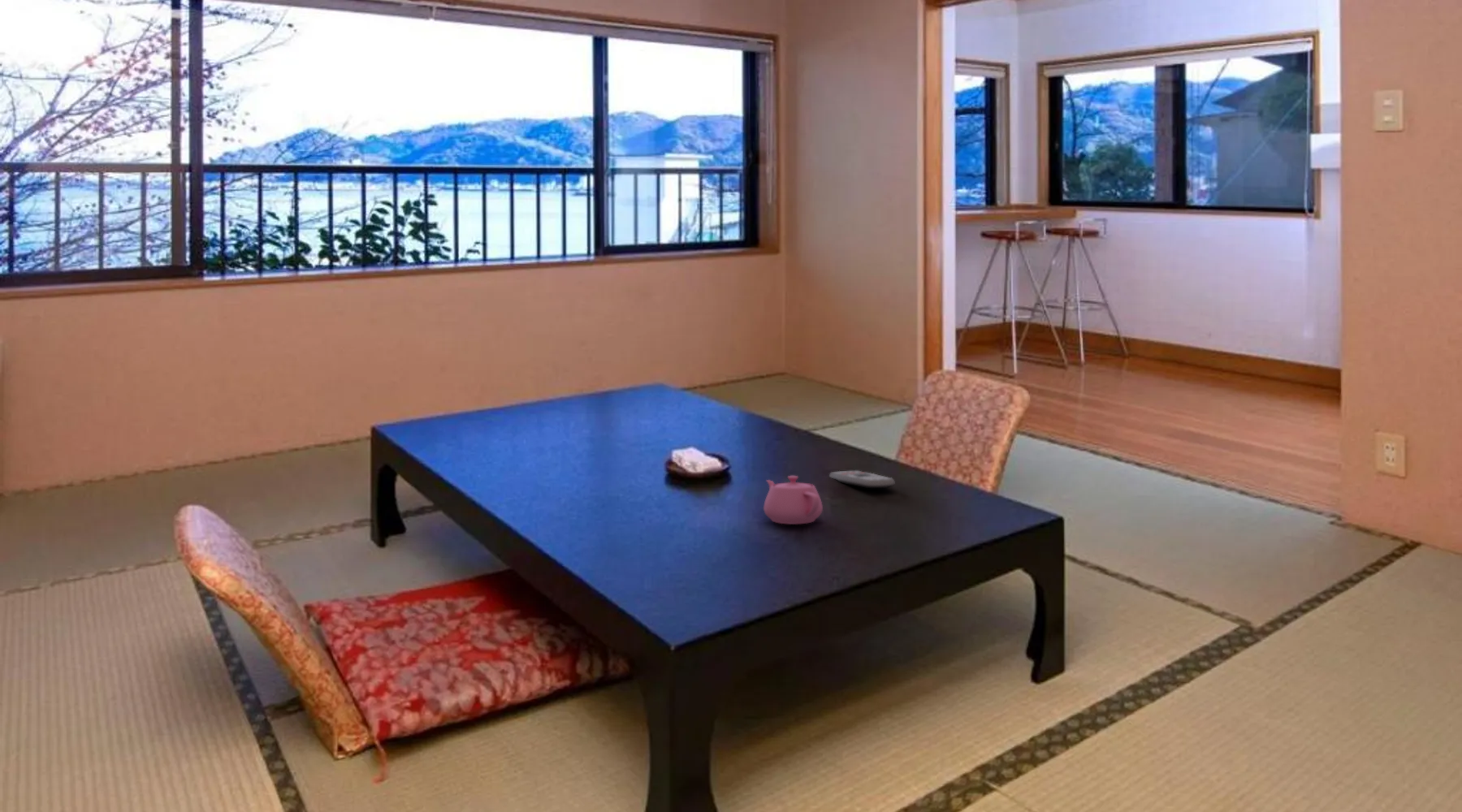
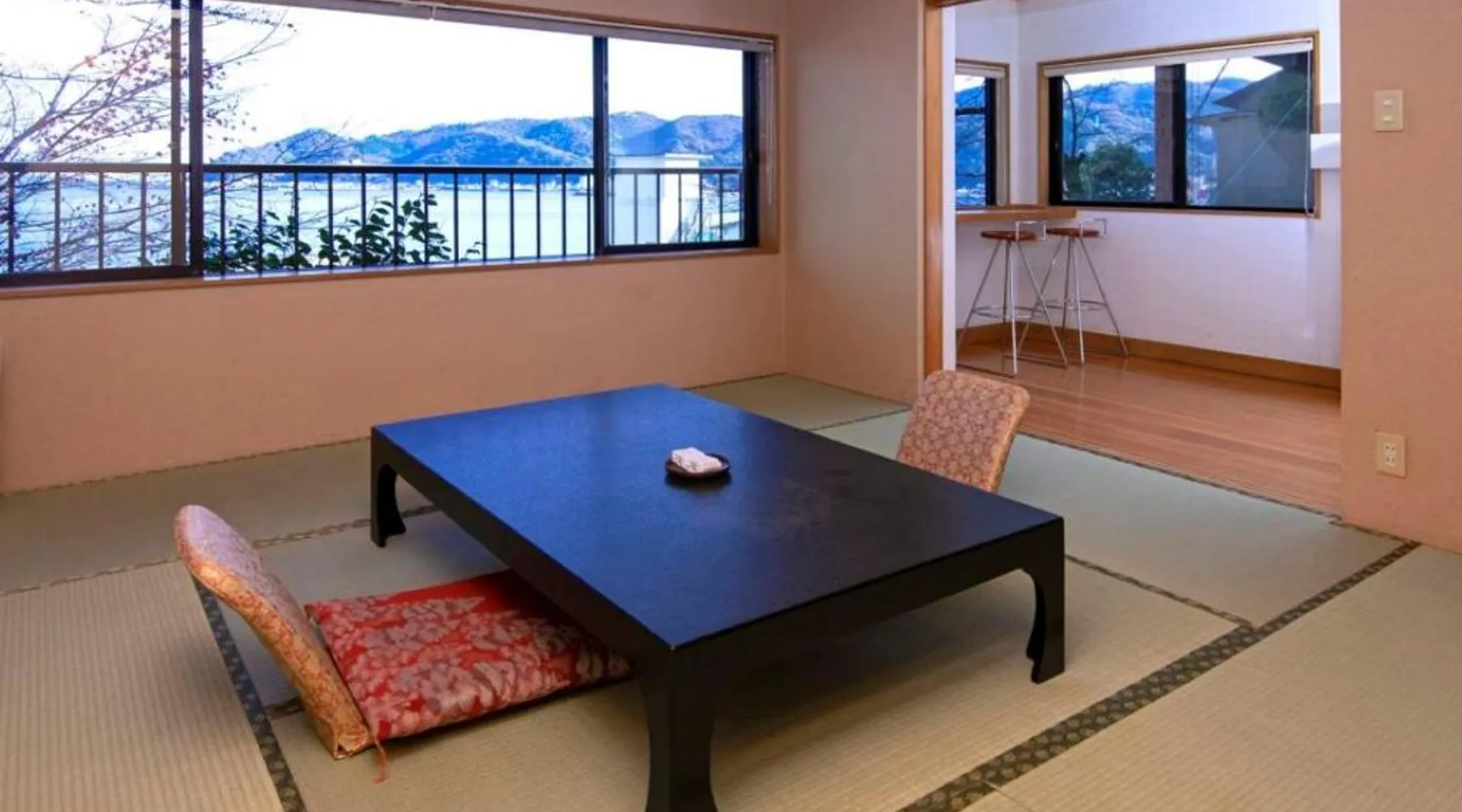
- remote control (863, 479)
- teapot (791, 498)
